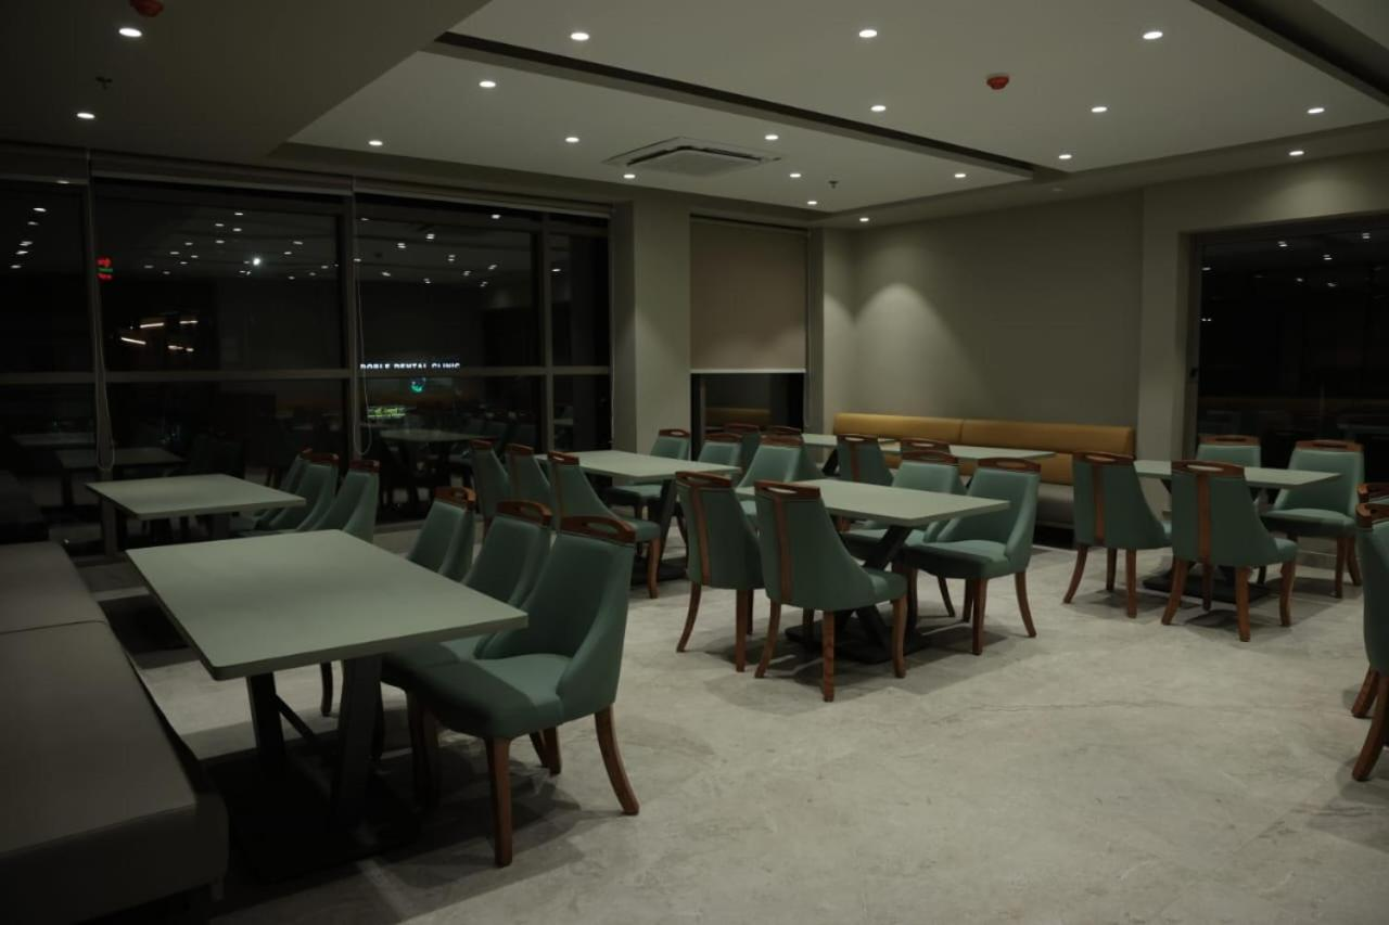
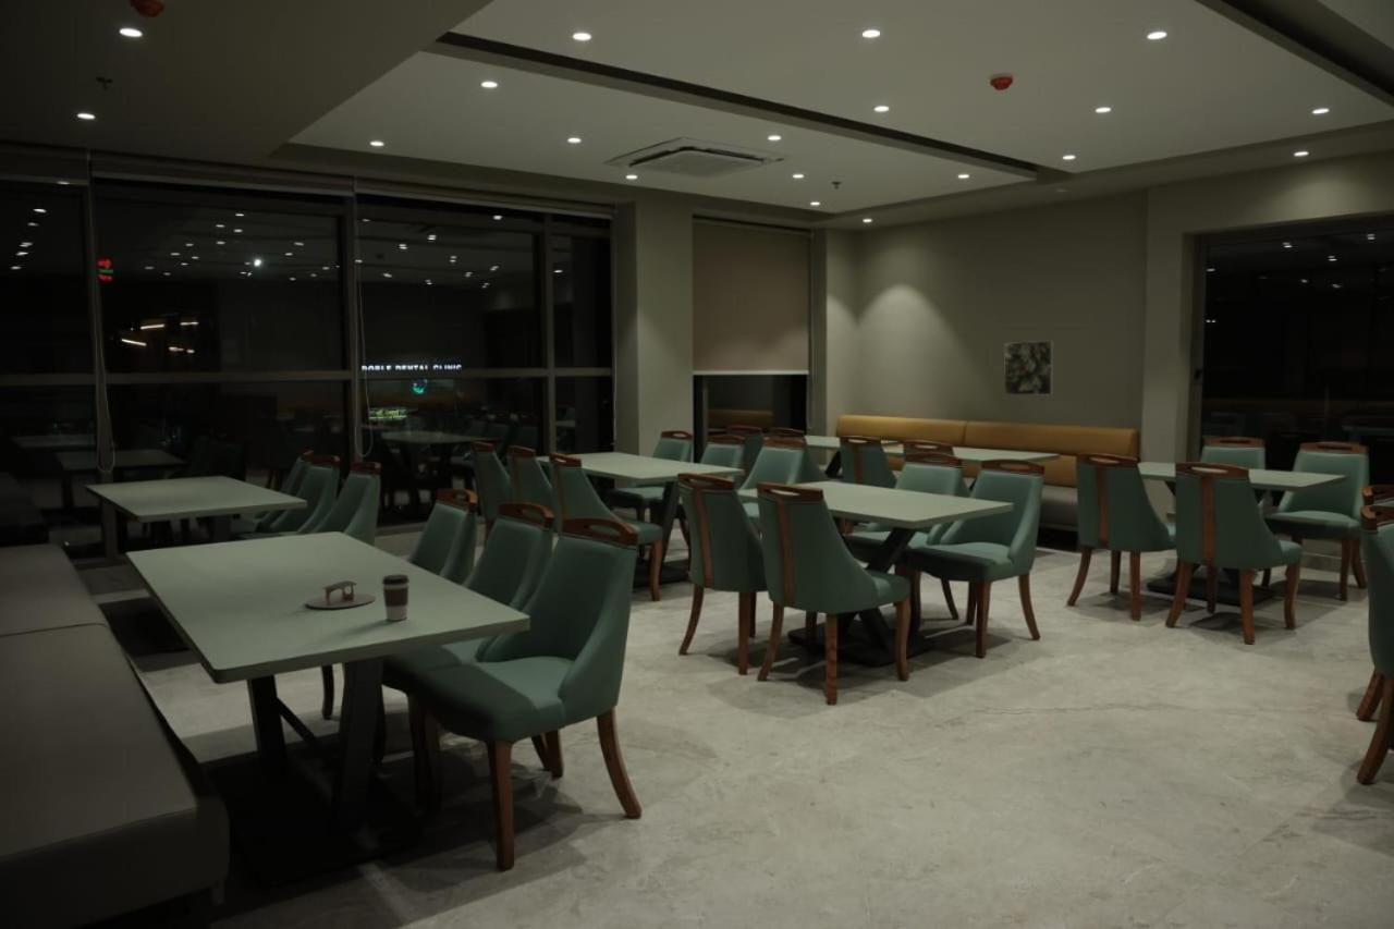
+ napkin holder (341, 594)
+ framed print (1028, 368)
+ coffee cup (395, 597)
